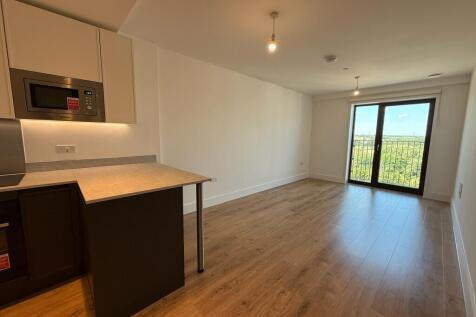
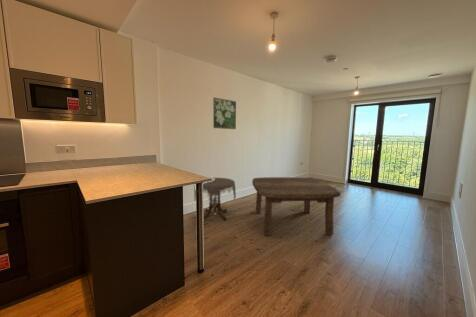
+ side table (215, 198)
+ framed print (225, 114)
+ coffee table (290, 200)
